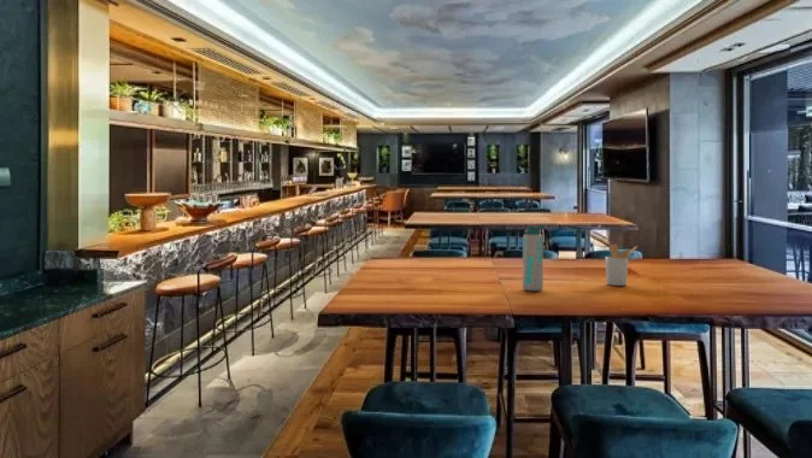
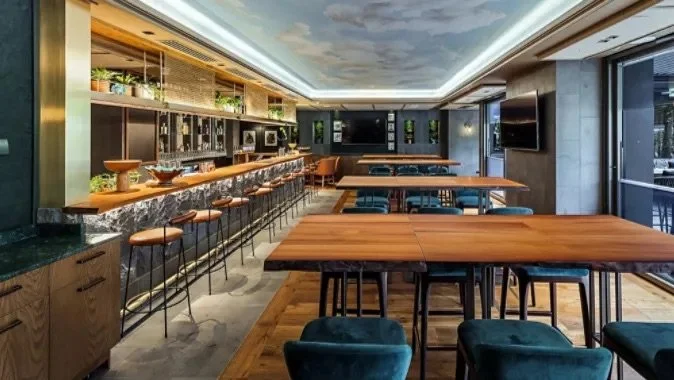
- utensil holder (622, 264)
- water bottle (534, 257)
